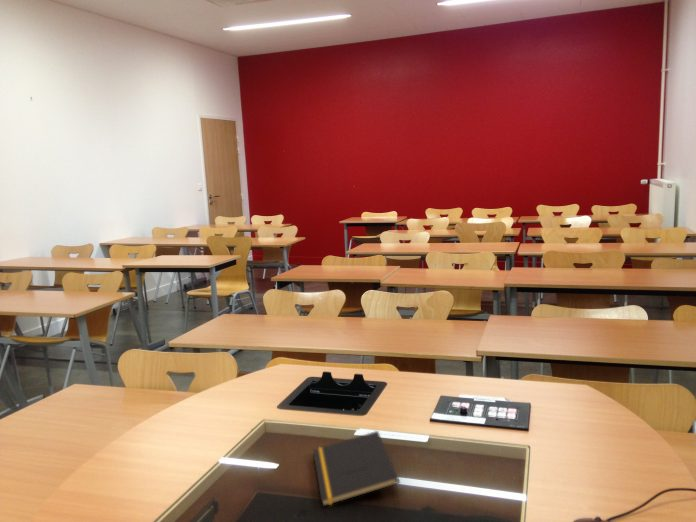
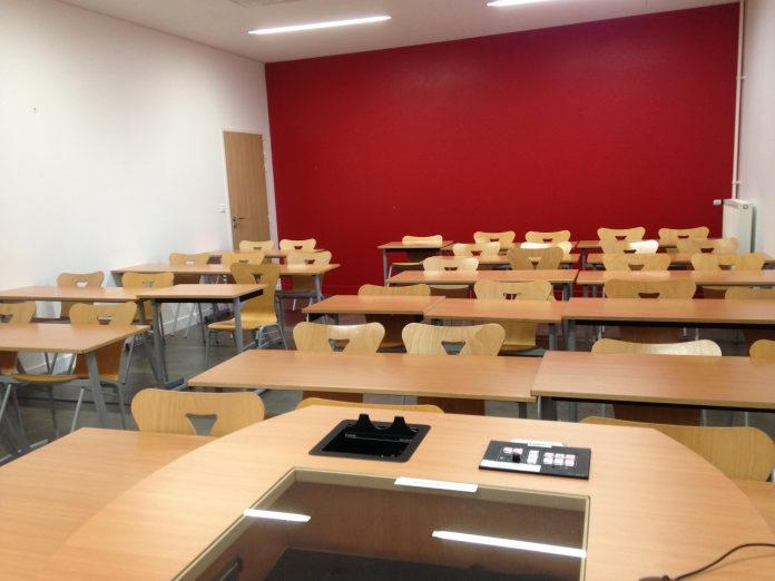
- notepad (352, 465)
